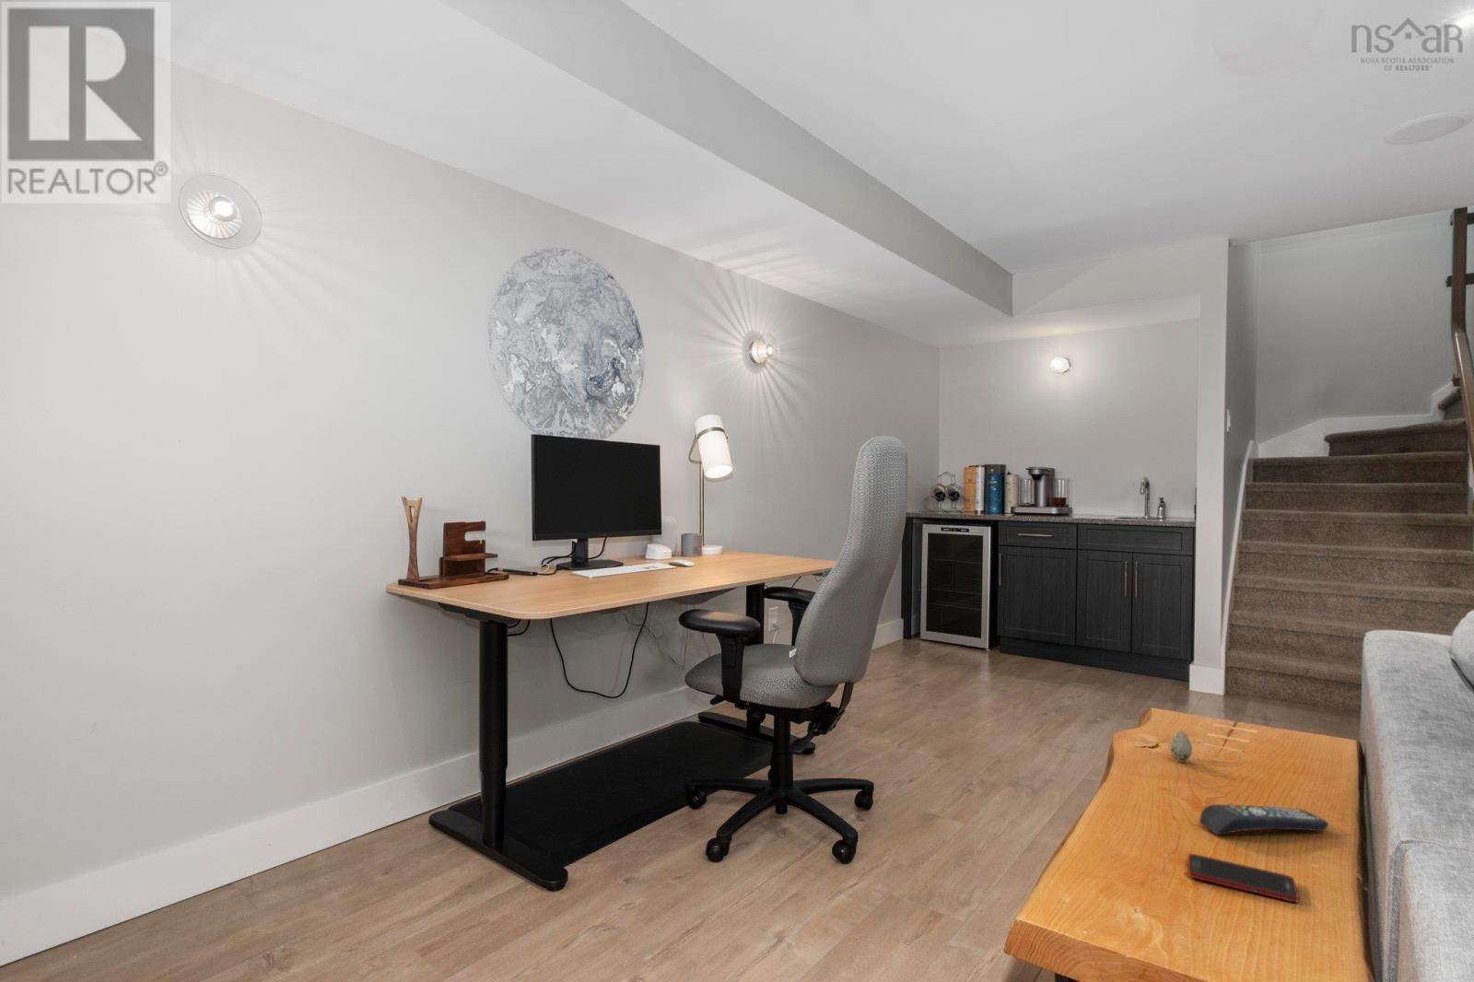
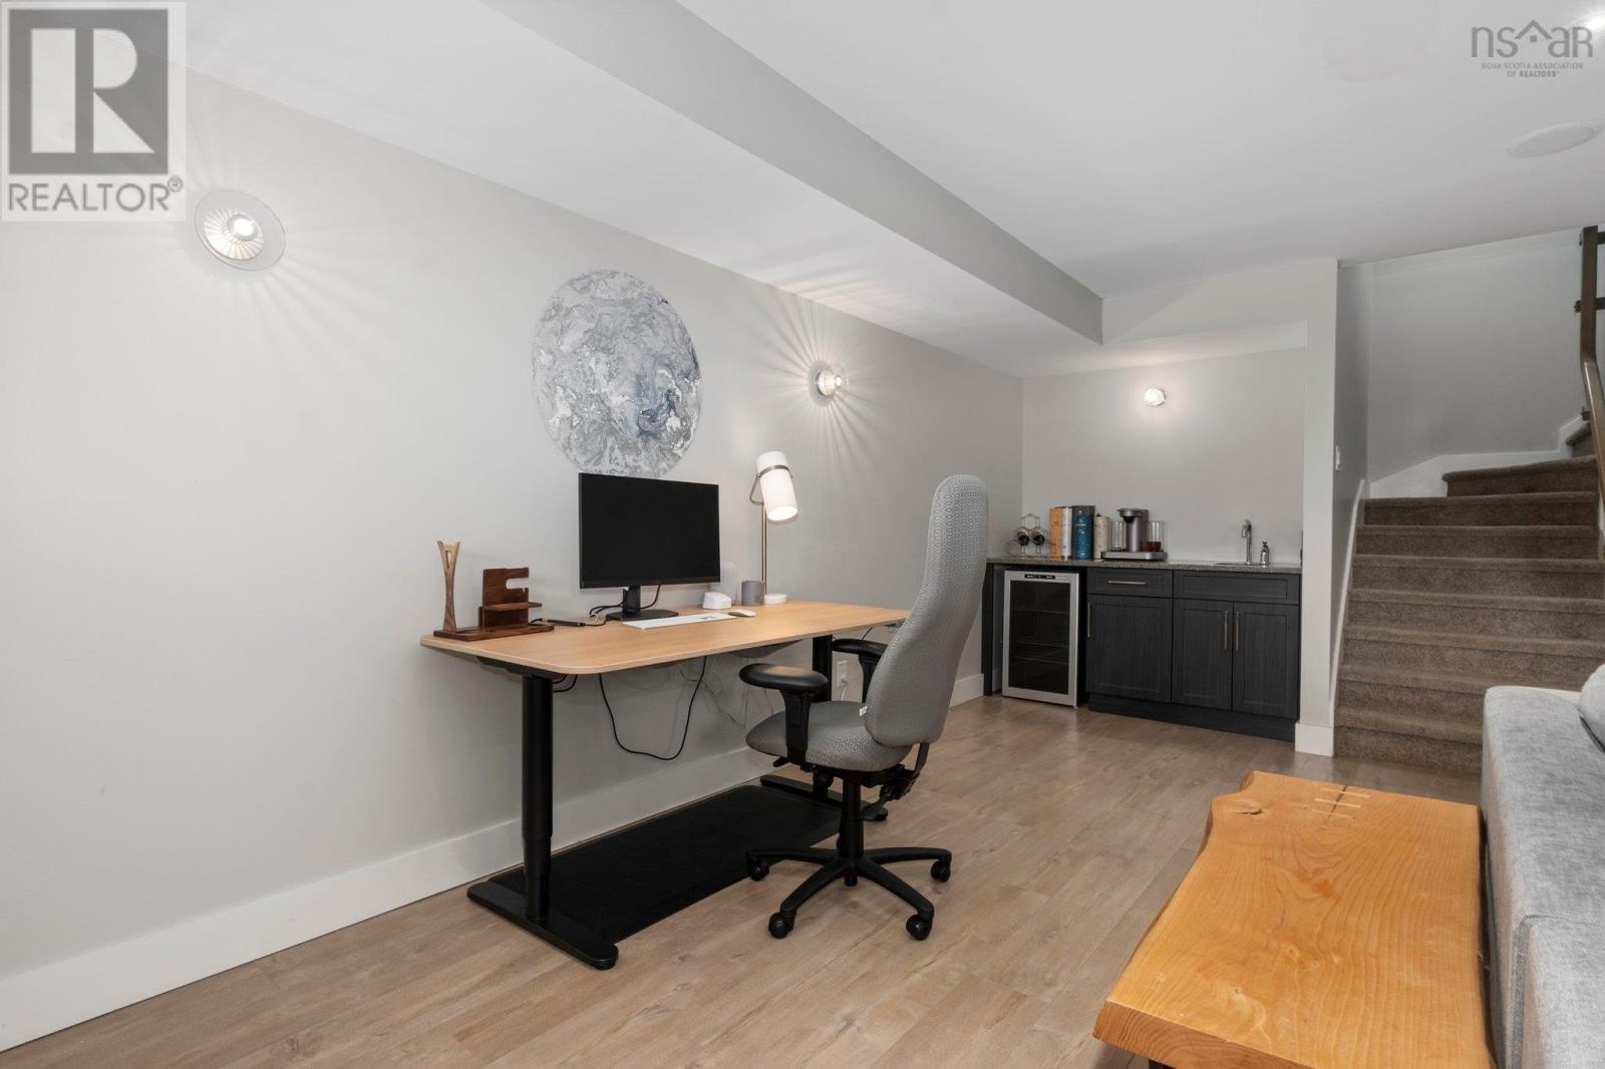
- speckled egg (1180, 745)
- remote control (1262, 818)
- cell phone (1239, 877)
